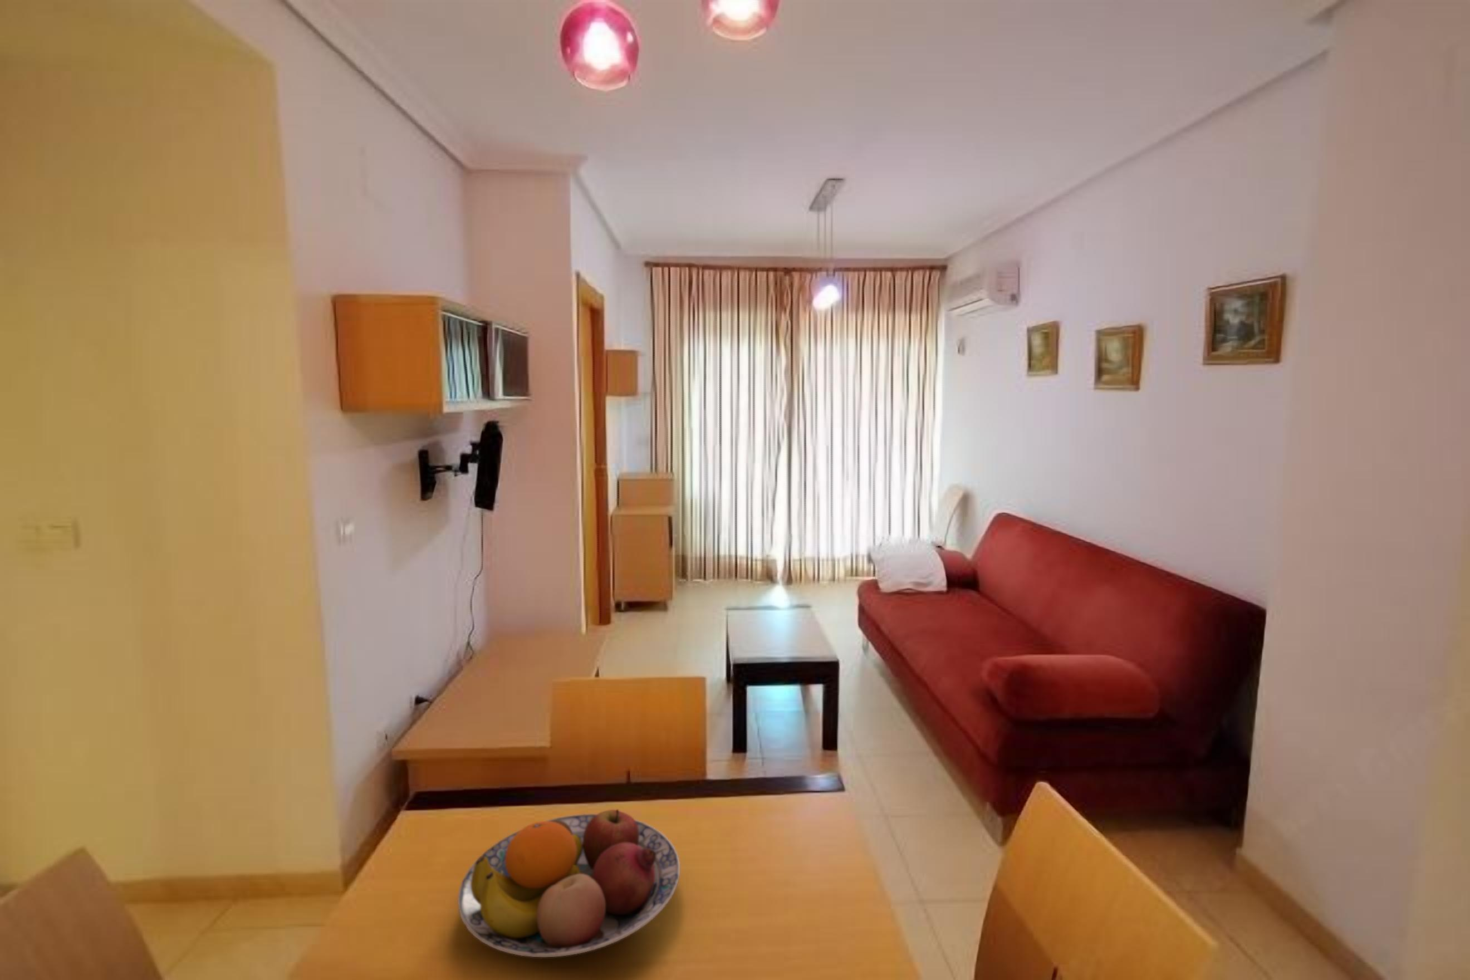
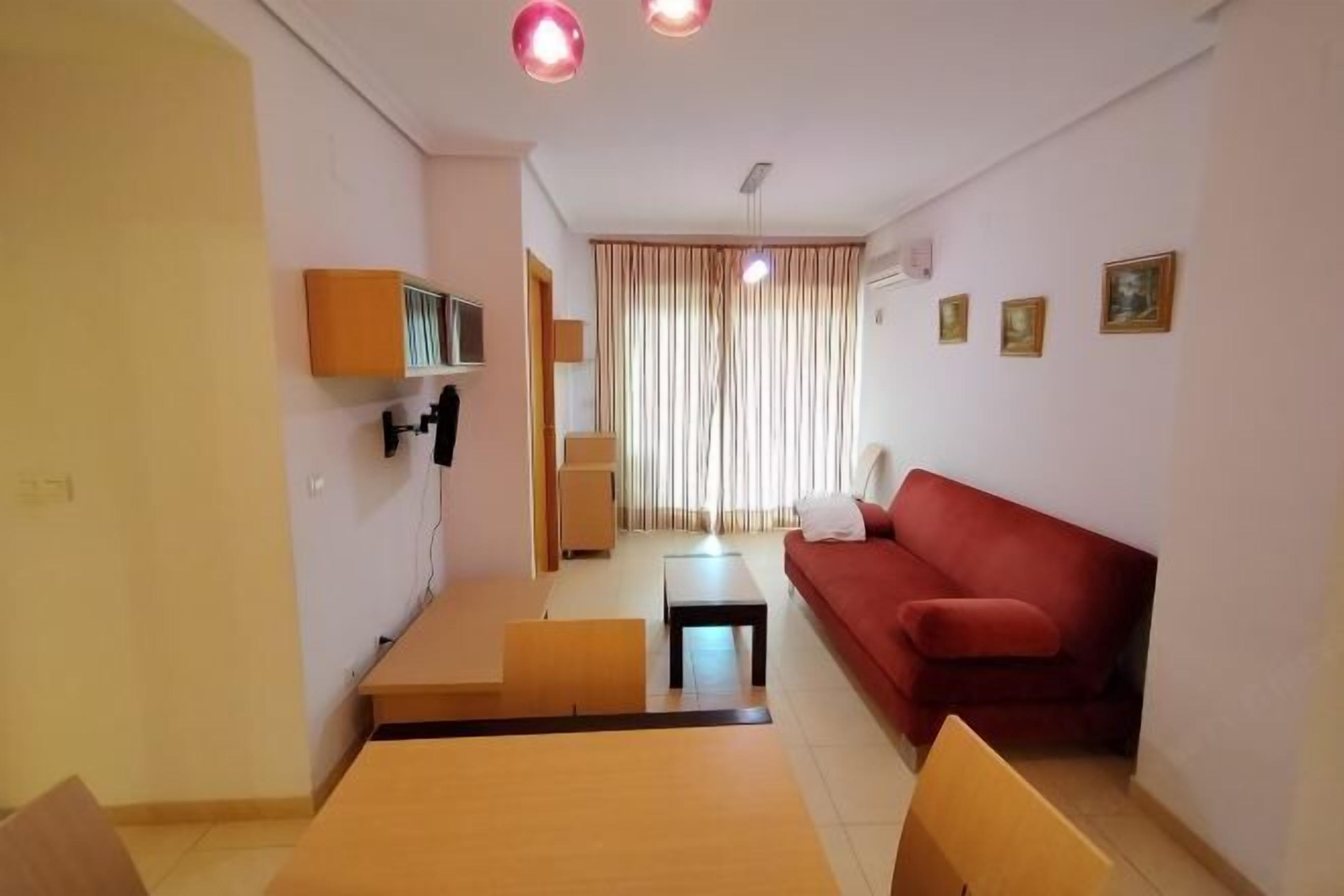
- fruit bowl (572, 866)
